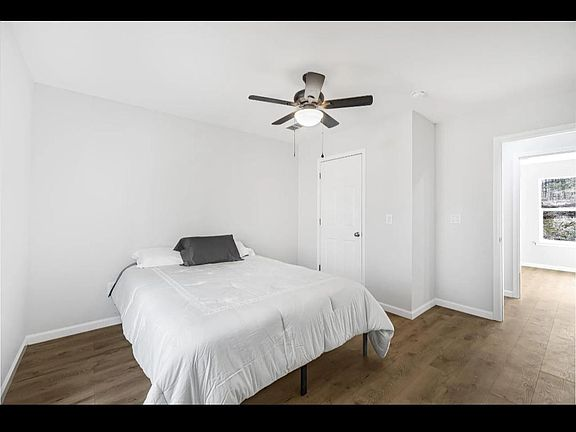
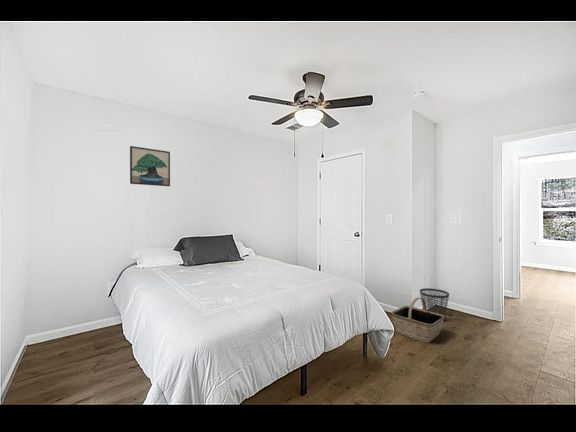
+ basket (417, 315)
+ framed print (150, 167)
+ wastebasket (434, 305)
